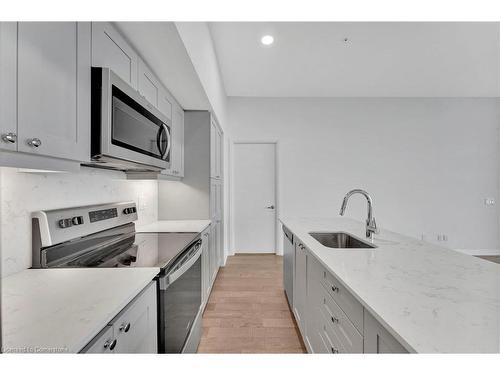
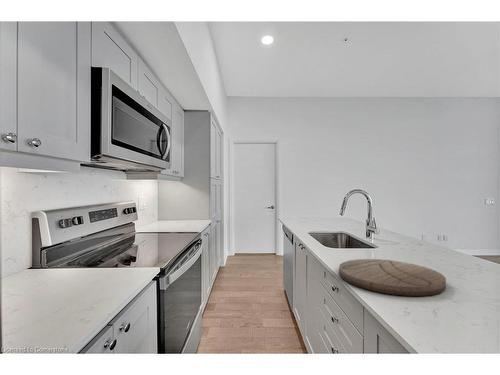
+ cutting board (388, 274)
